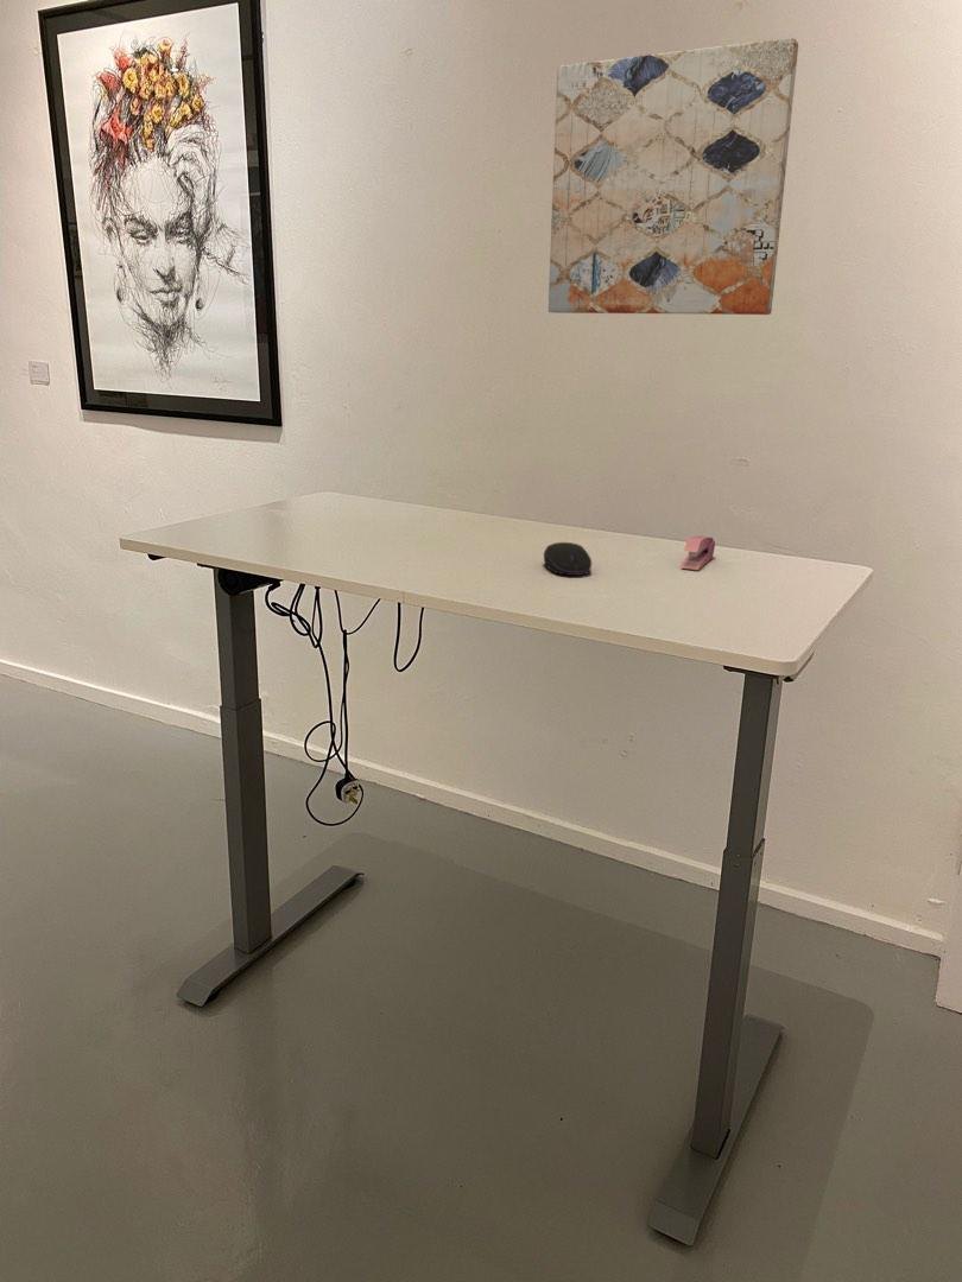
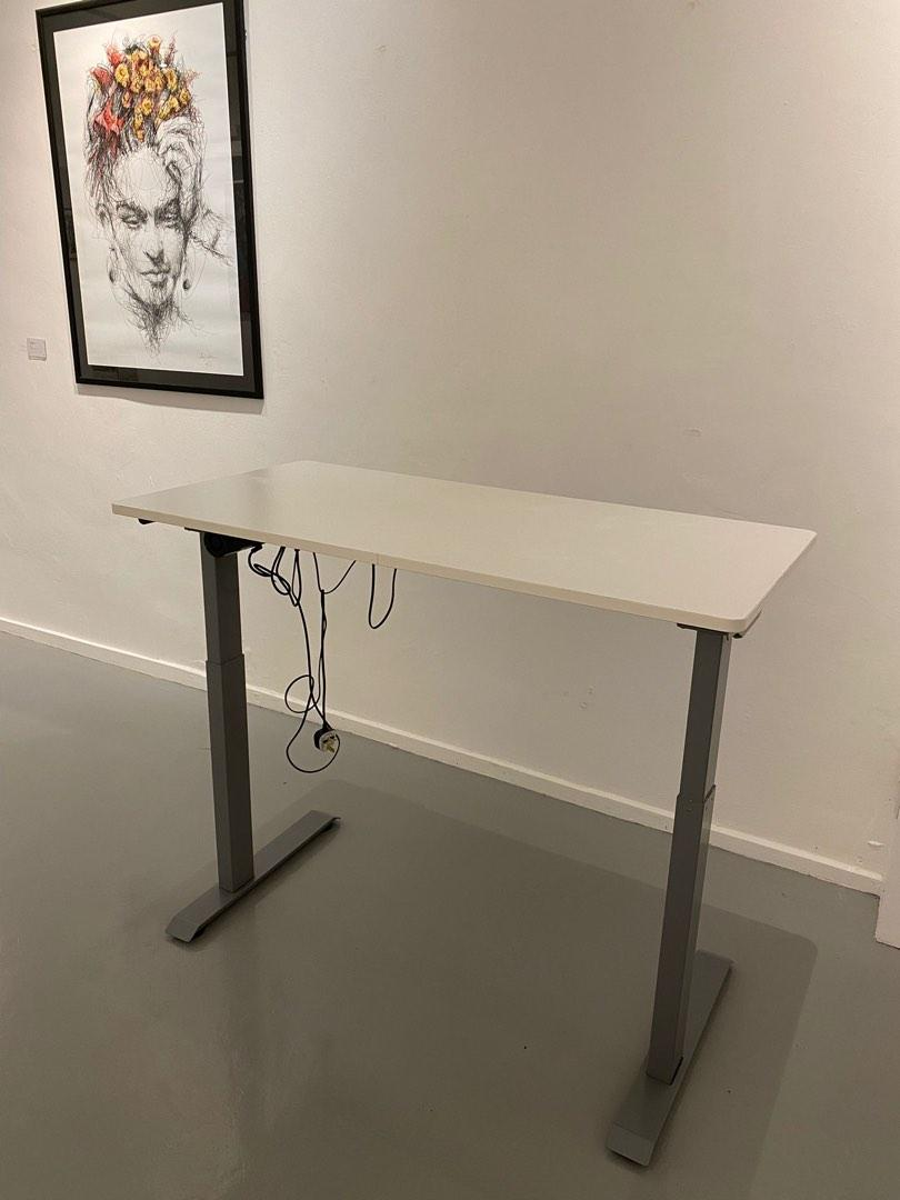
- wall art (663, 189)
- stapler (698, 548)
- computer mouse (567, 556)
